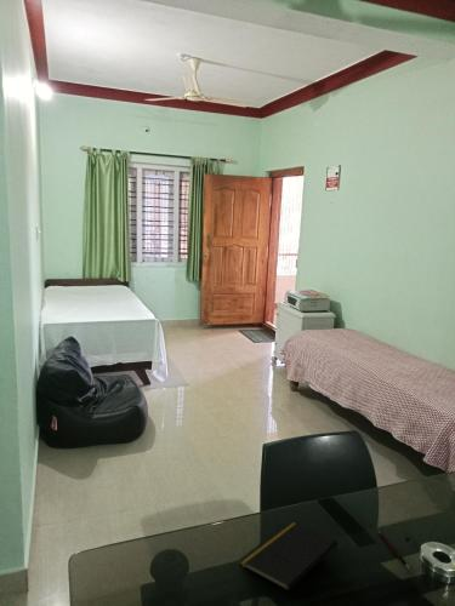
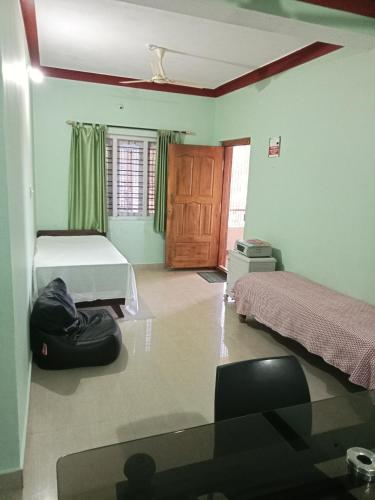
- notepad (289, 551)
- pen (393, 549)
